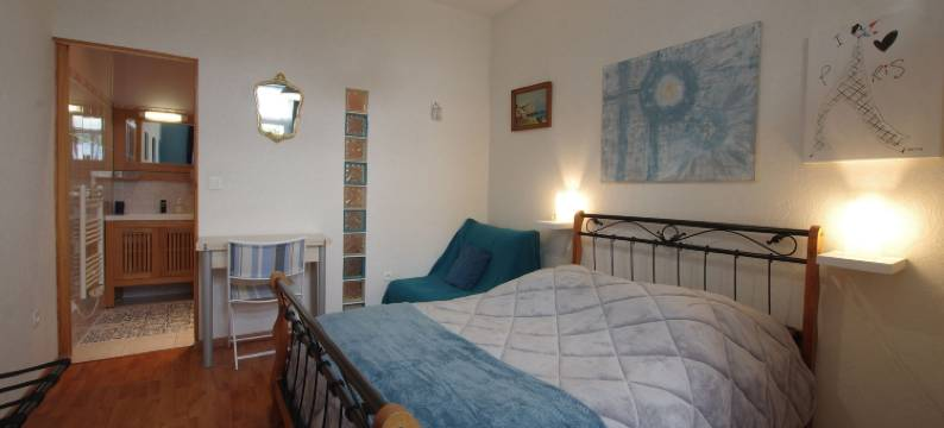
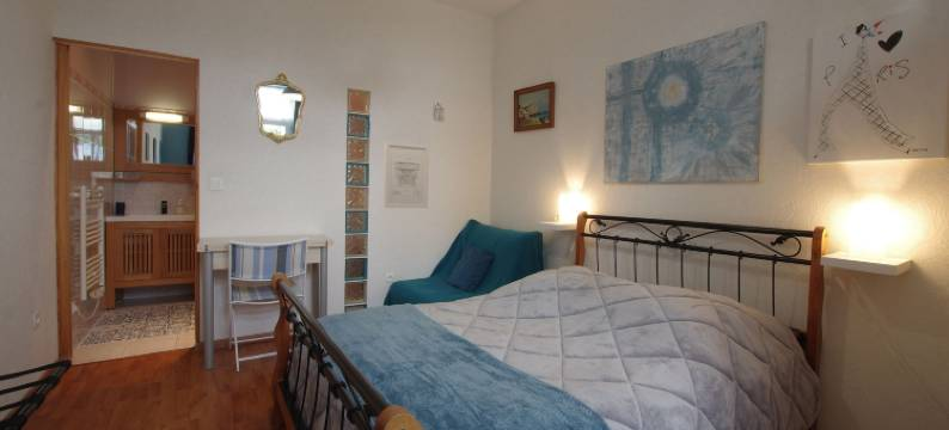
+ wall art (406, 176)
